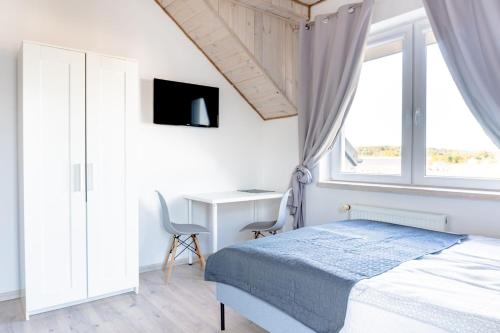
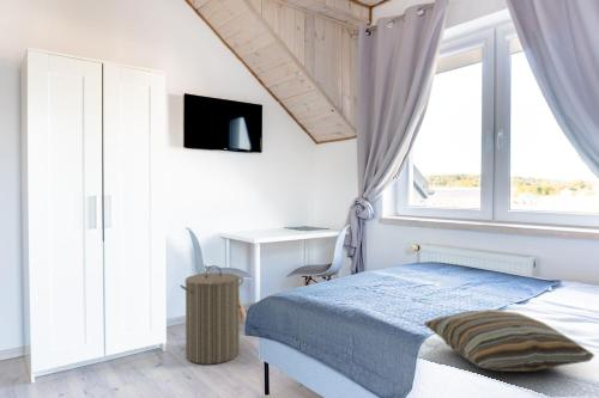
+ laundry hamper (212, 310)
+ pillow (500, 337)
